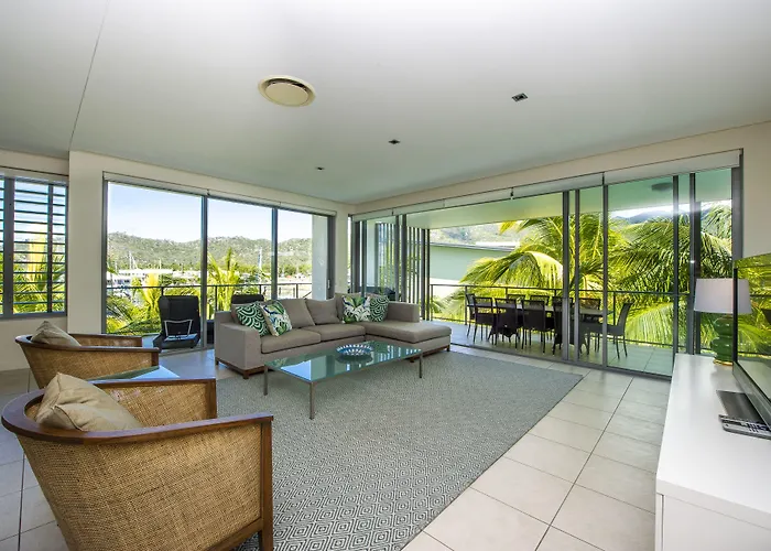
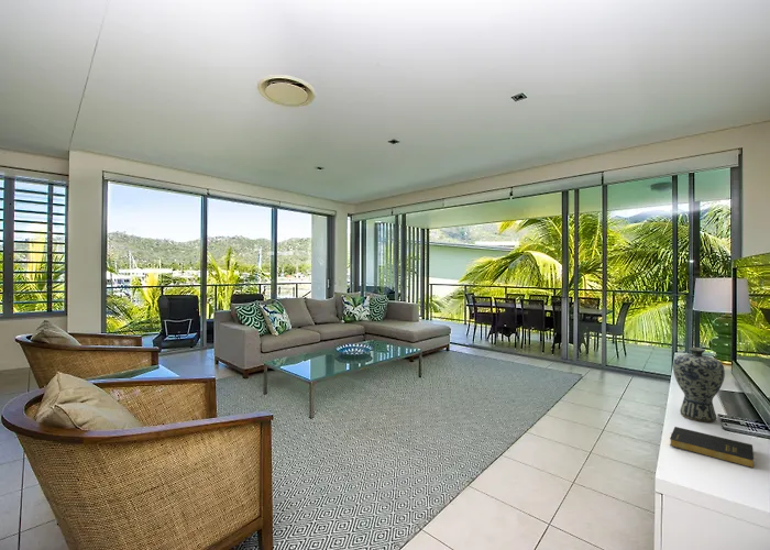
+ book (707, 444)
+ vase (697, 383)
